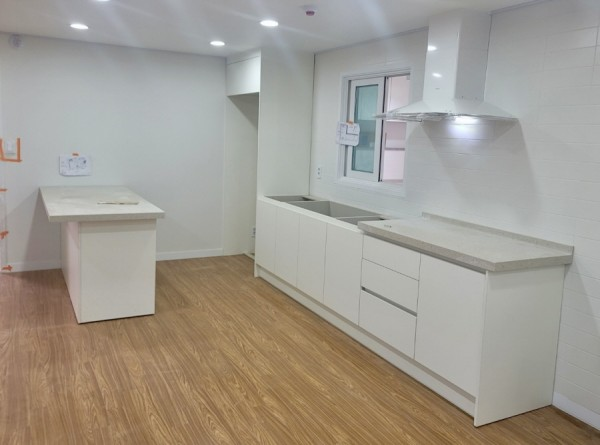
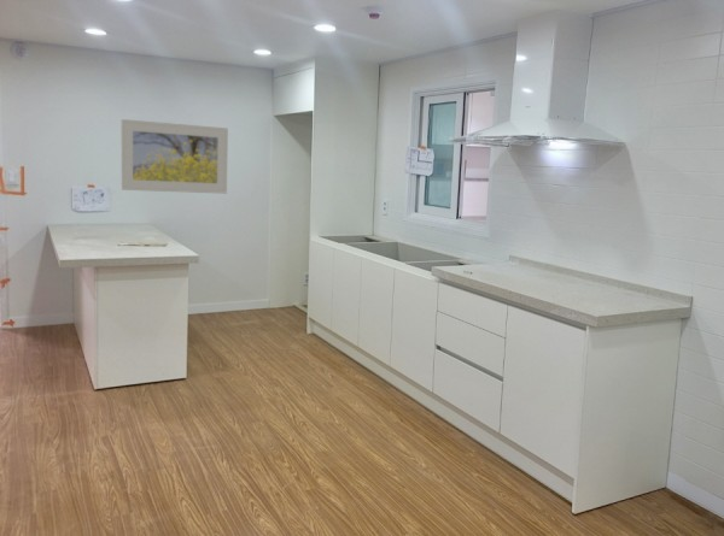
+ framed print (176, 158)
